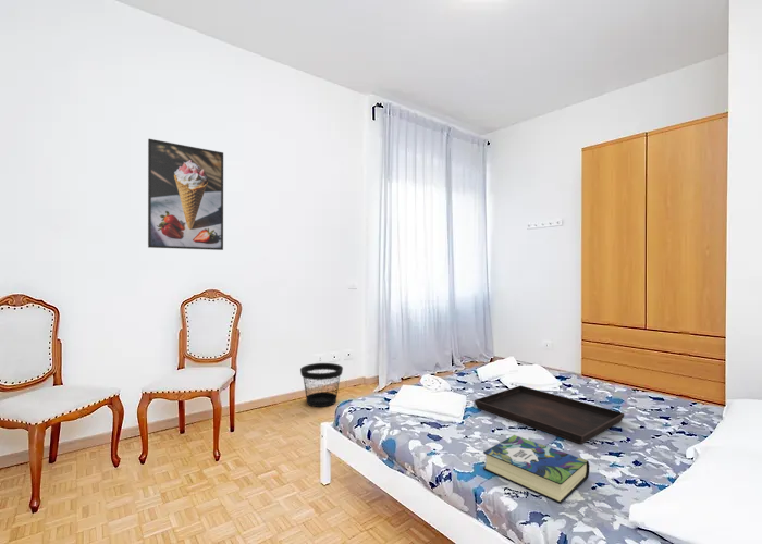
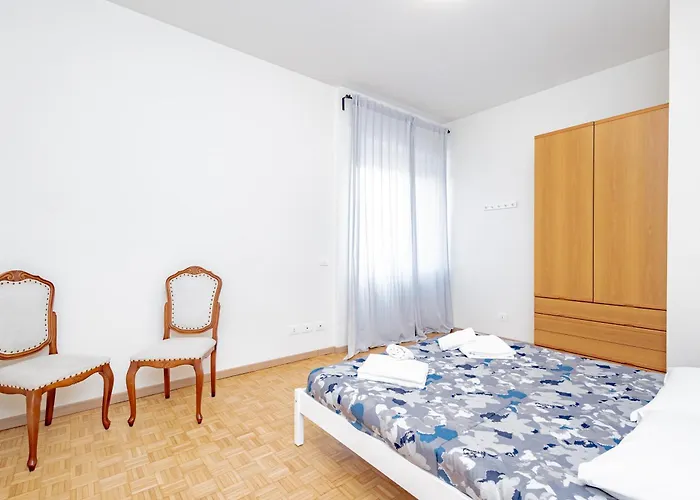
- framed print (187, 197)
- book (534, 463)
- serving tray (545, 409)
- wastebasket (321, 385)
